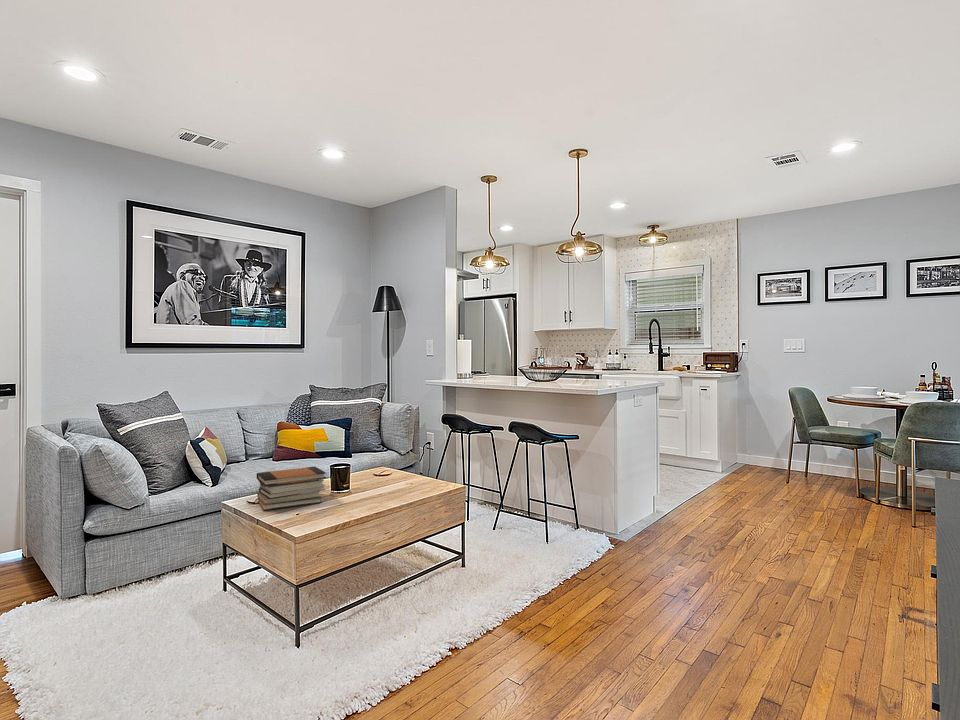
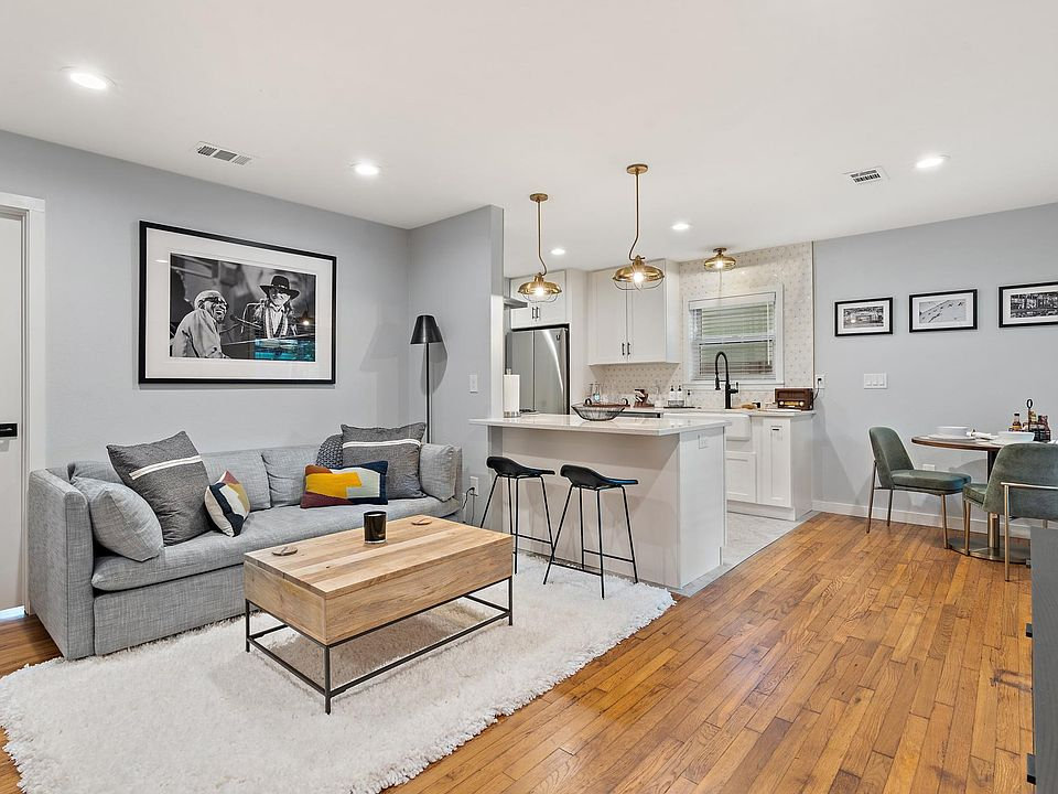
- book stack (291, 487)
